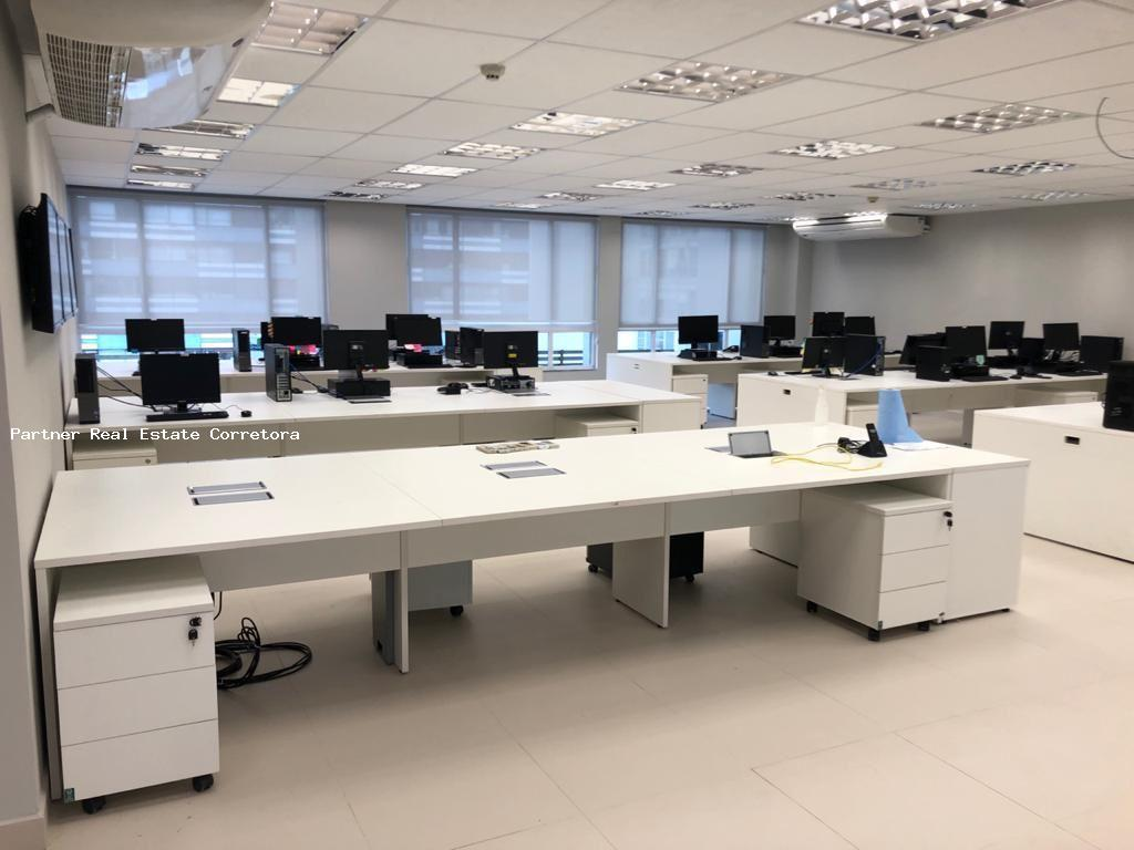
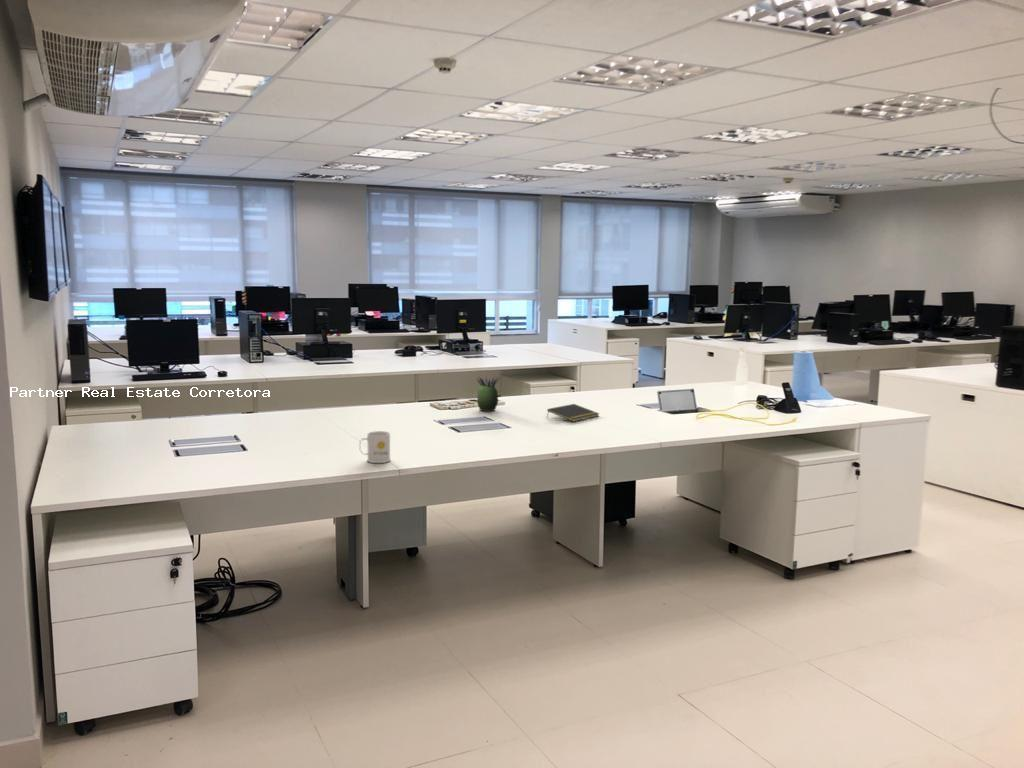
+ succulent plant (487, 393)
+ mug (375, 447)
+ notepad (573, 412)
